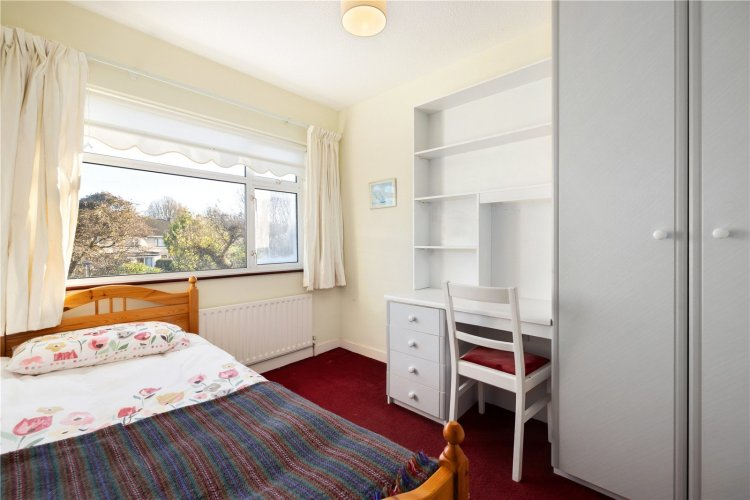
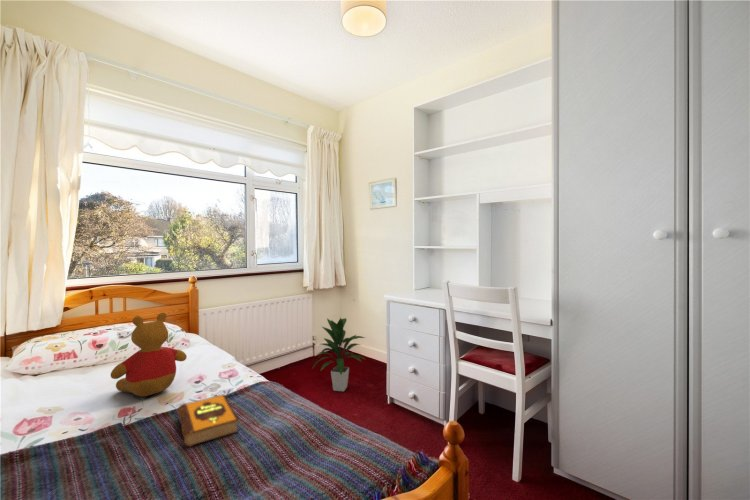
+ hardback book (206, 417)
+ teddy bear (146, 351)
+ indoor plant (338, 351)
